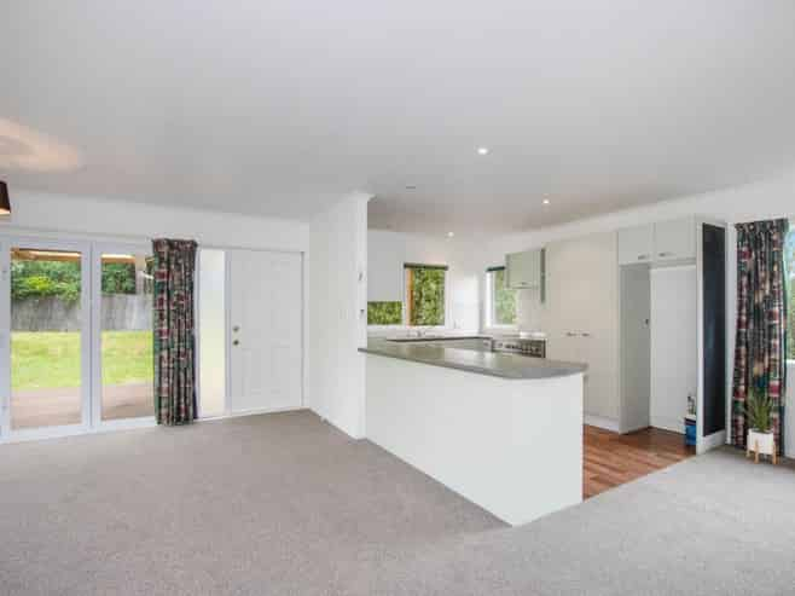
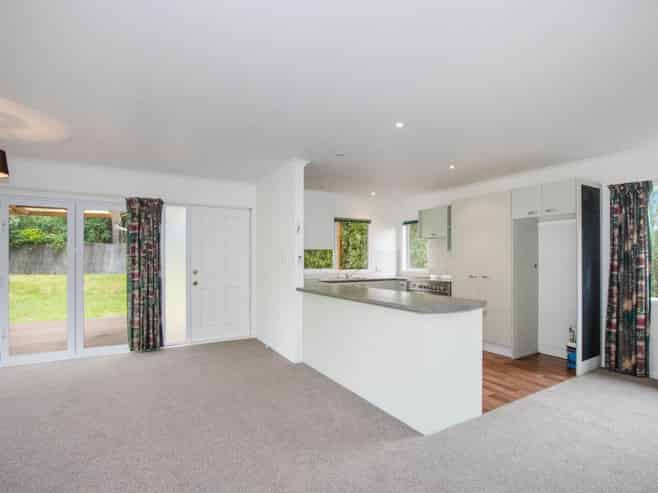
- house plant (761, 422)
